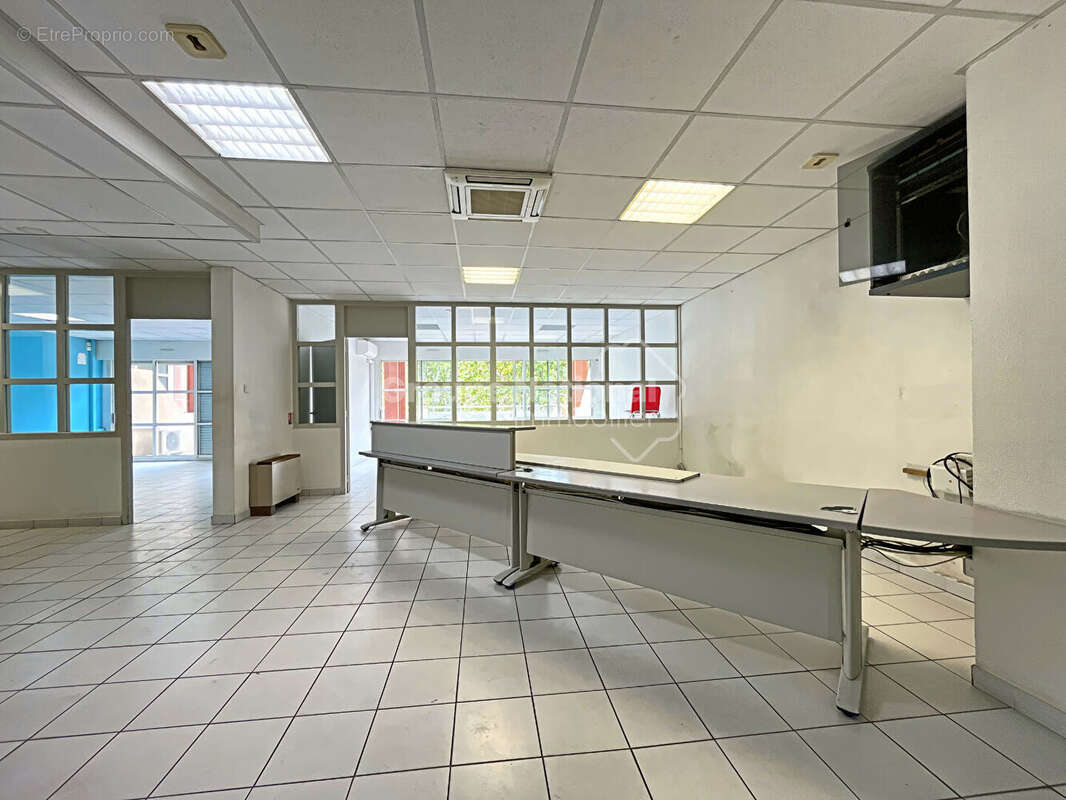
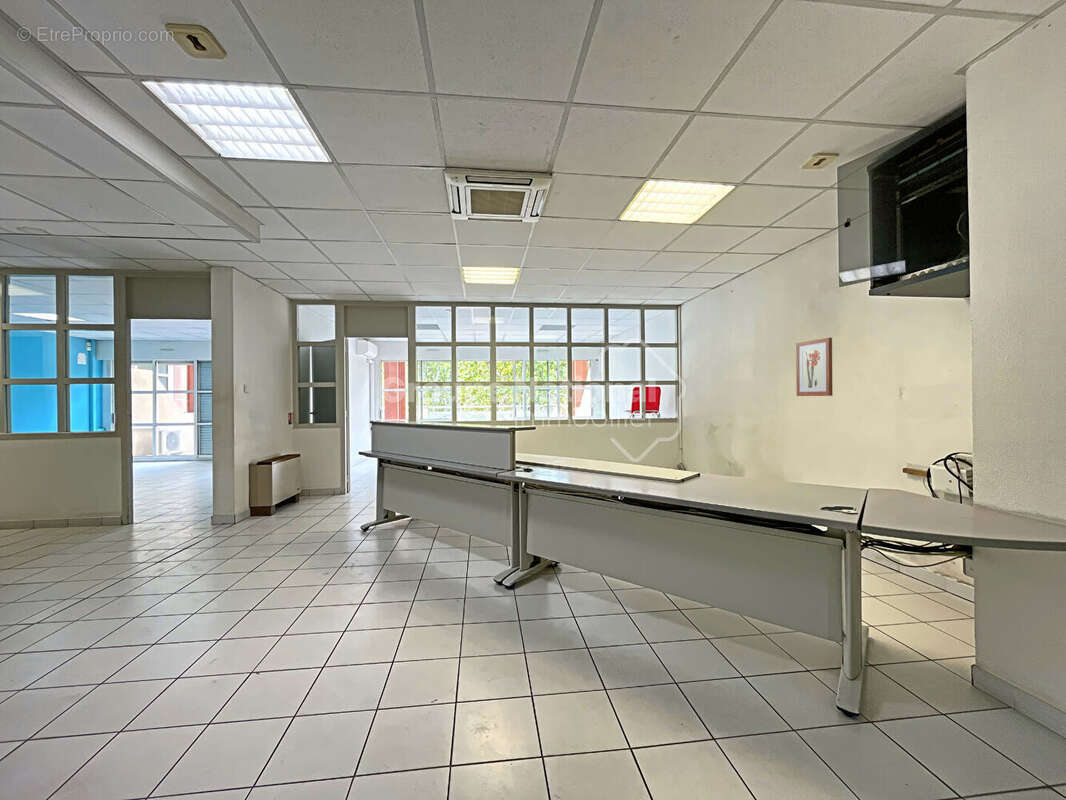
+ wall art (813, 368)
